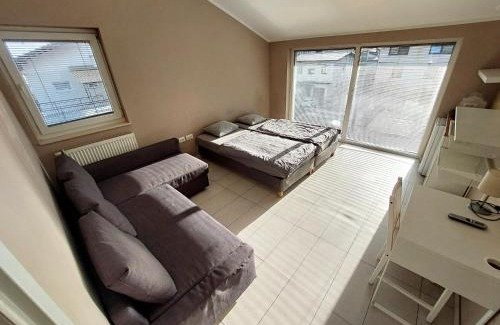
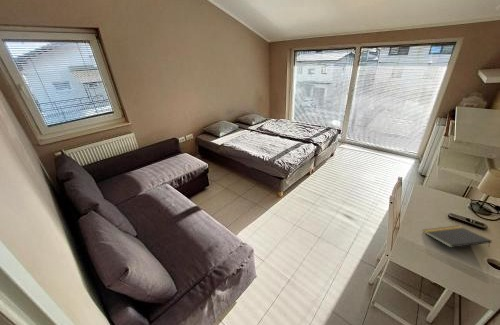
+ notepad (454, 235)
